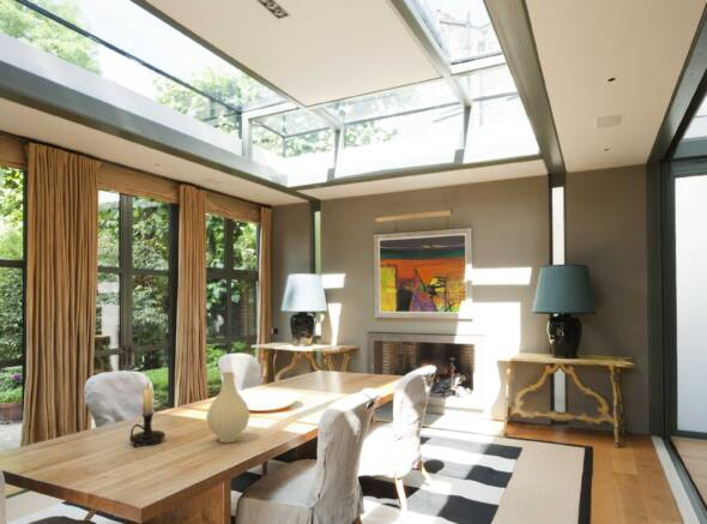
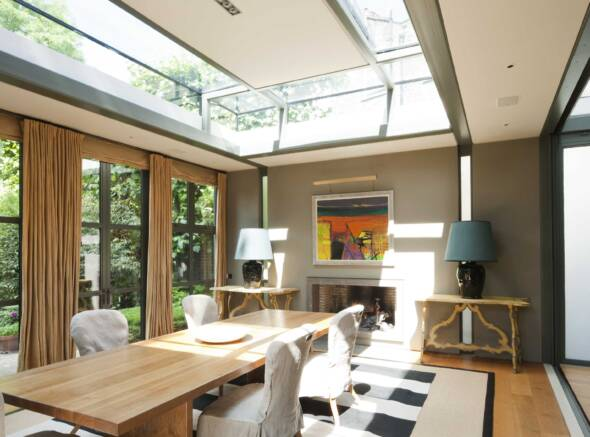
- candle holder (144, 410)
- vase (228, 406)
